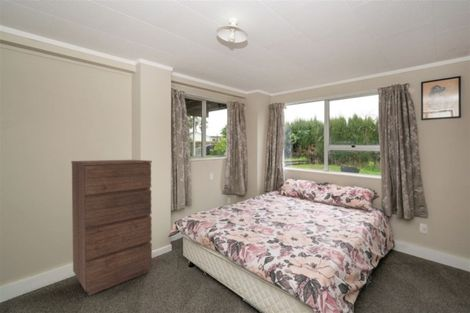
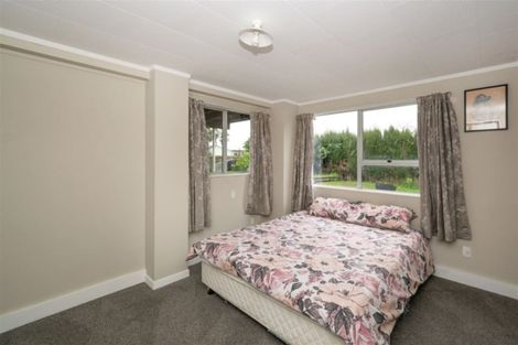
- dresser (112, 217)
